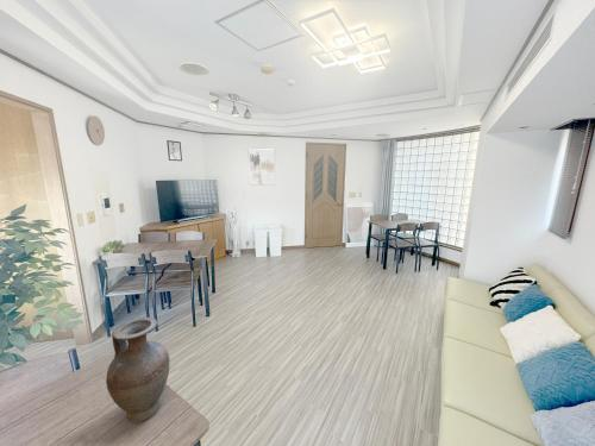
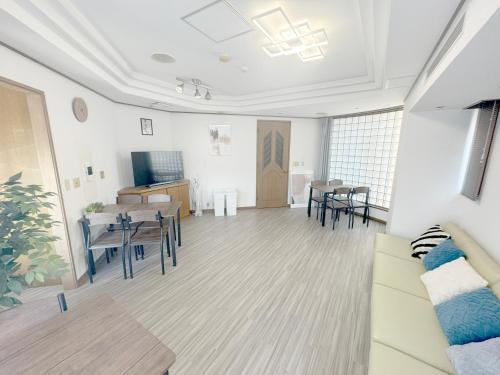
- vase (139, 369)
